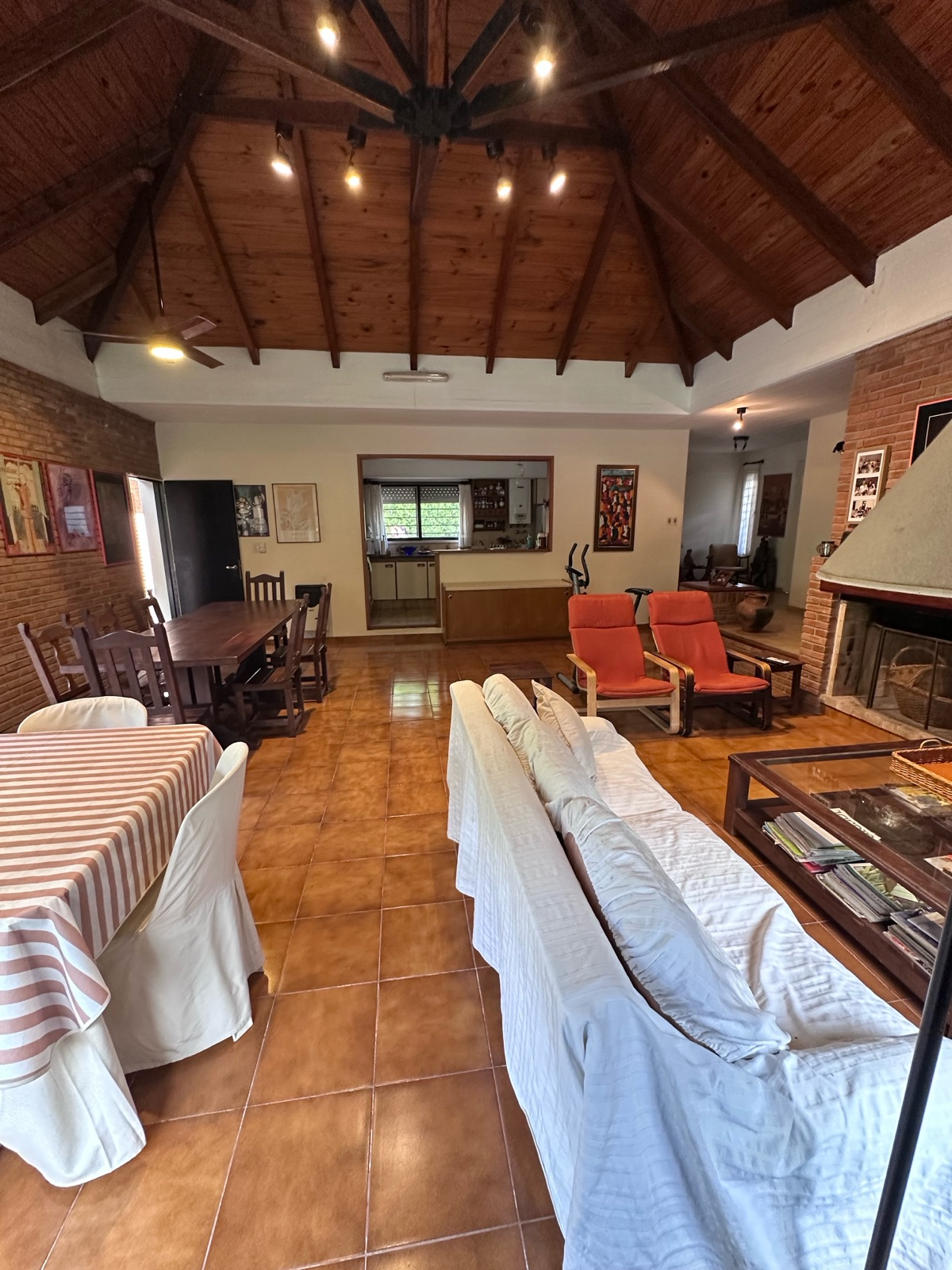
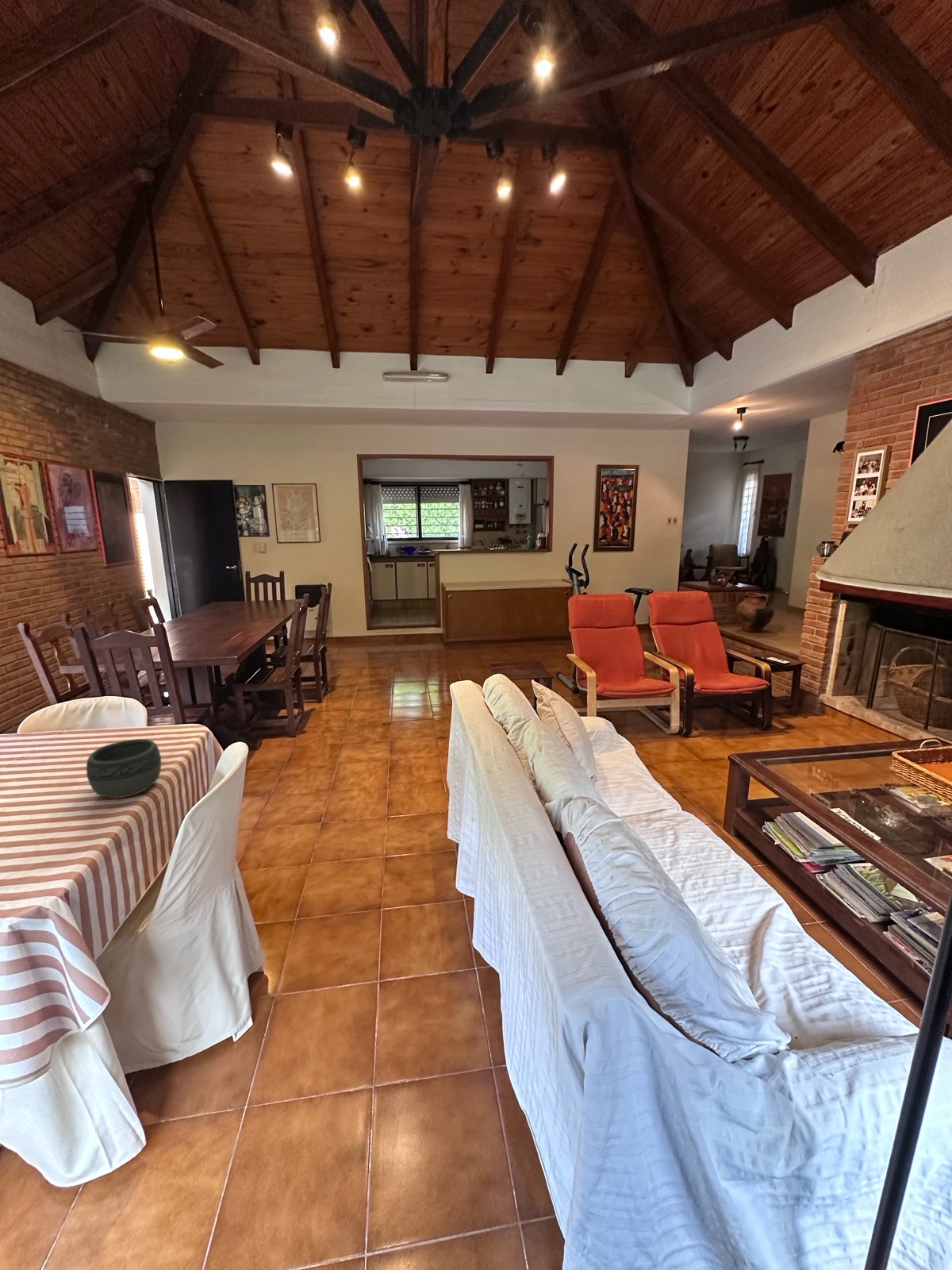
+ bowl (125, 768)
